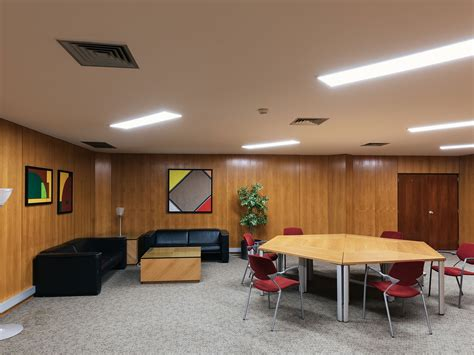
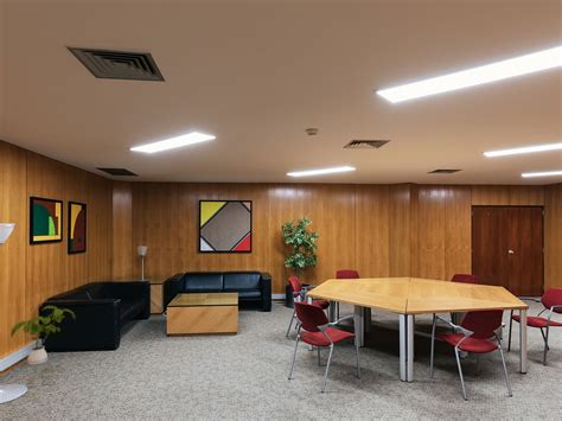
+ house plant (47, 332)
